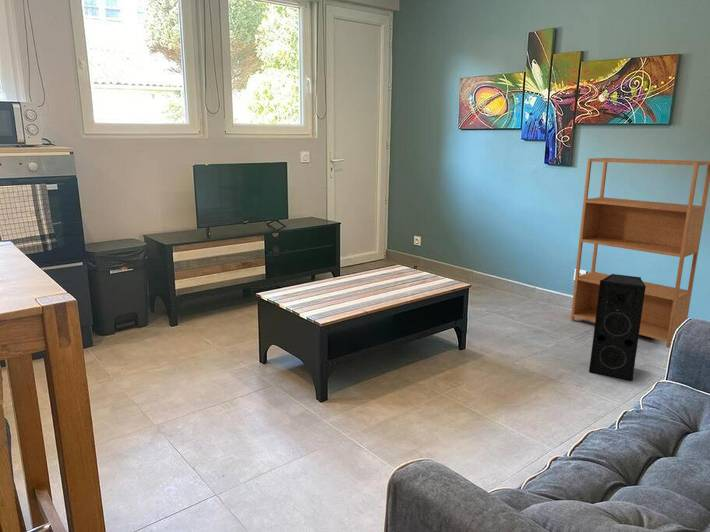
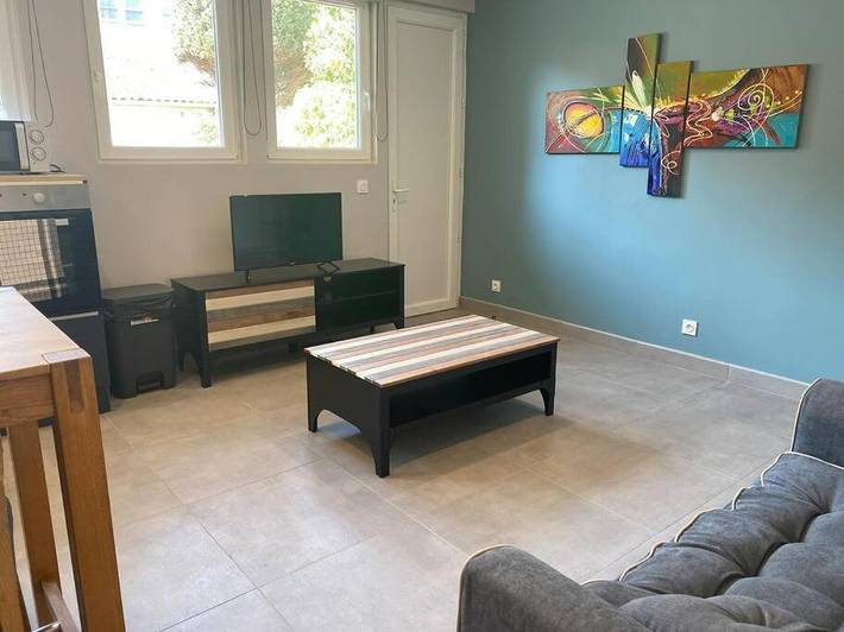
- speaker (618, 325)
- bookshelf (635, 247)
